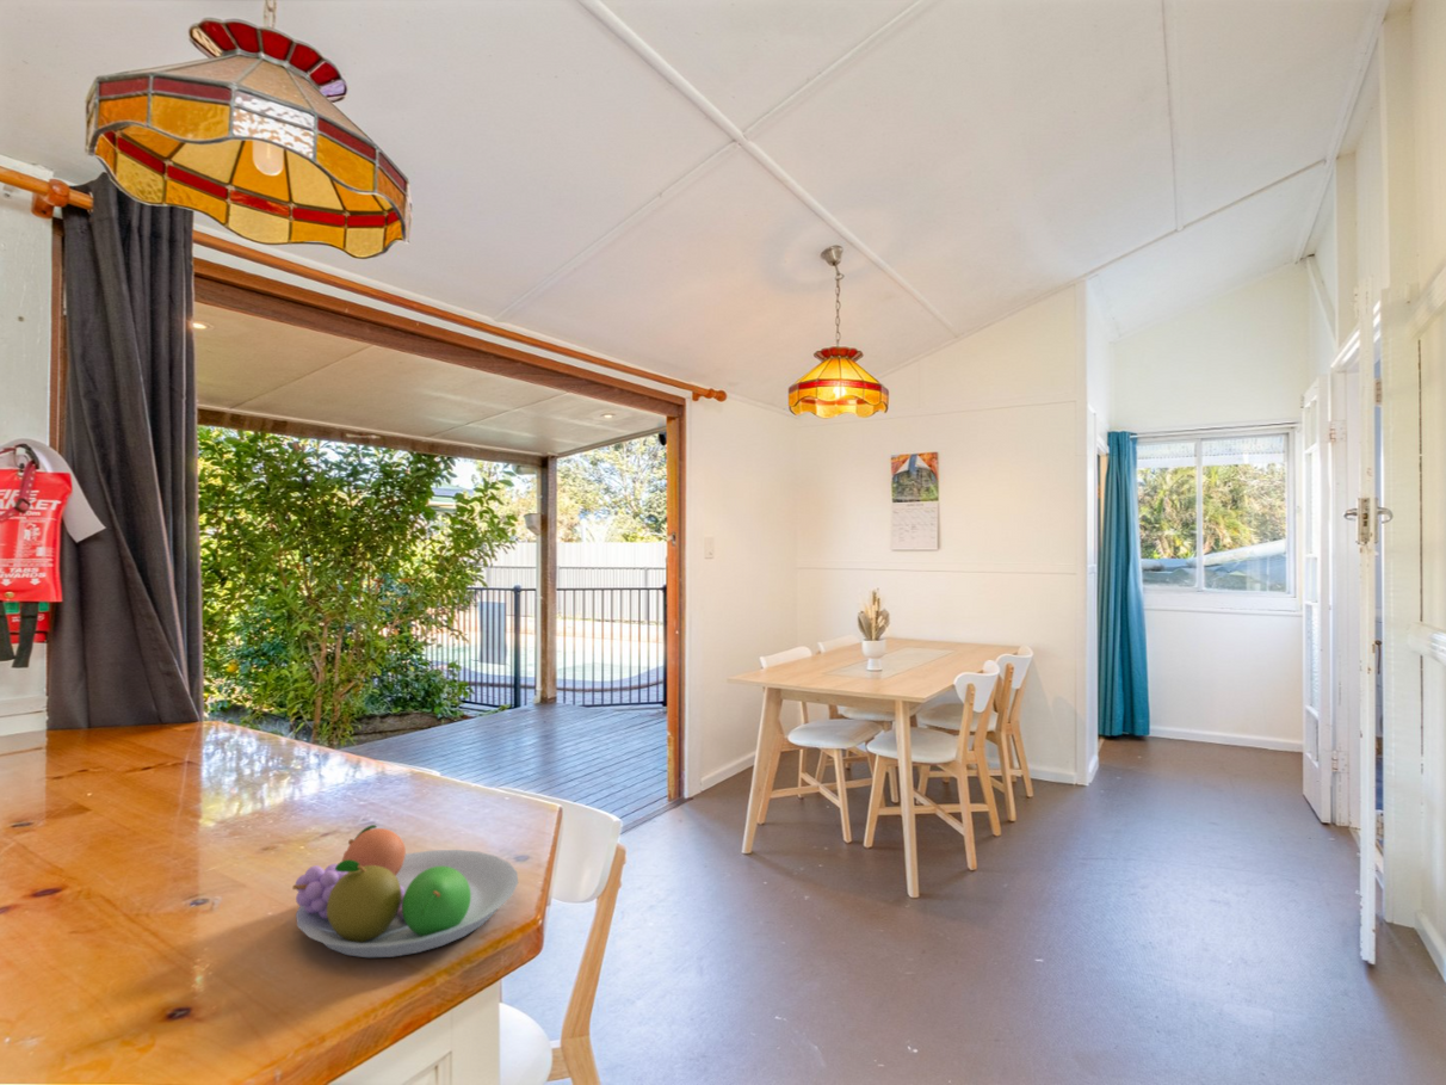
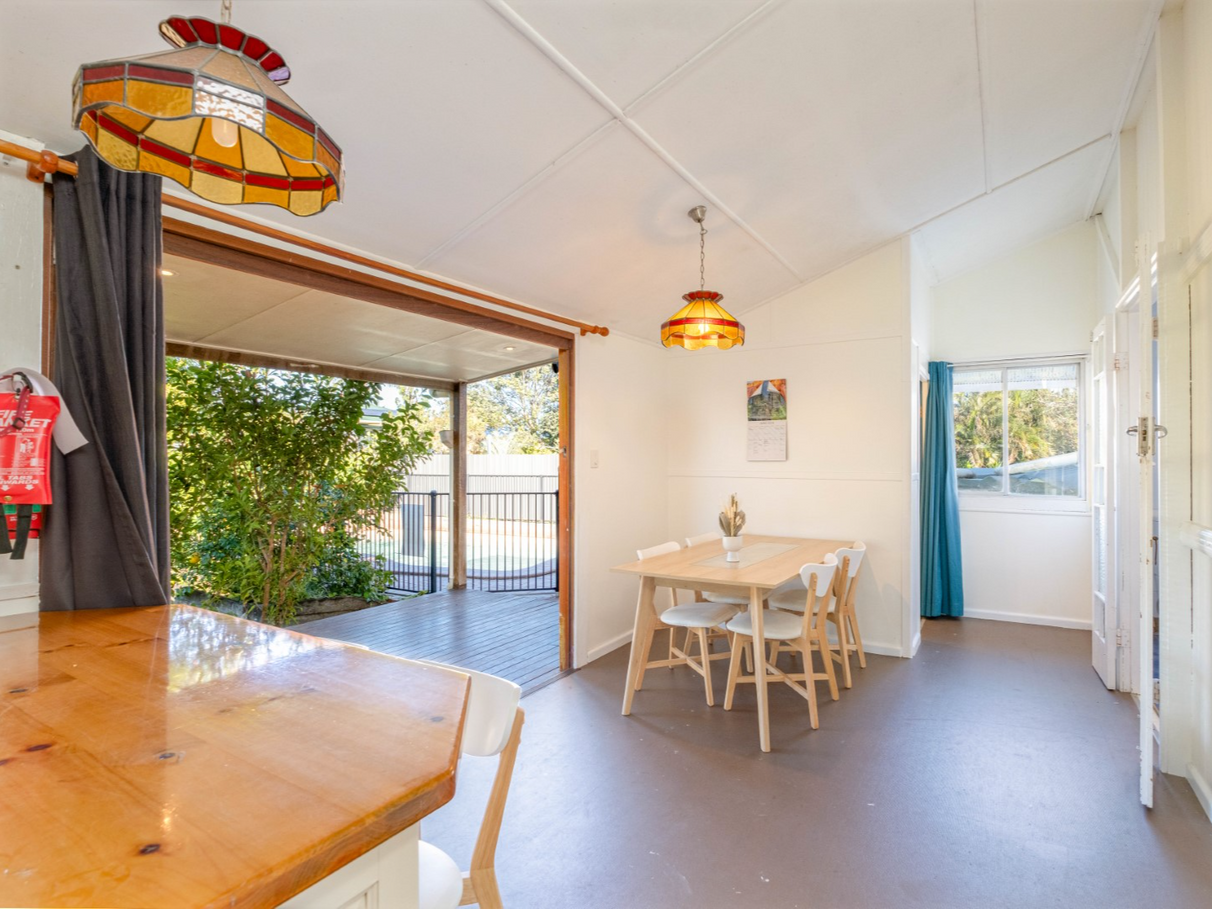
- fruit bowl (410, 875)
